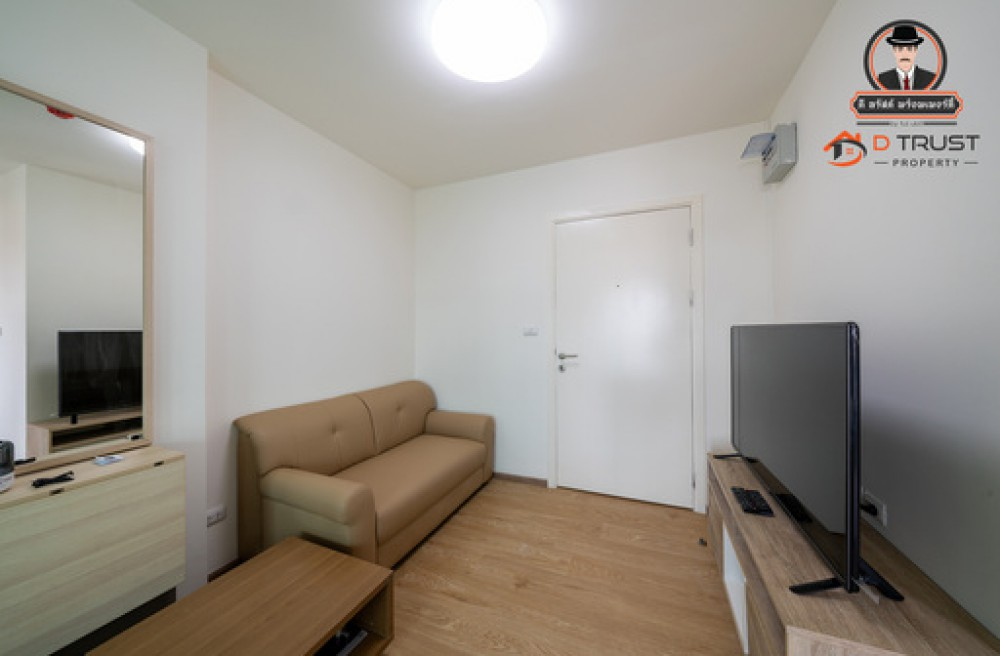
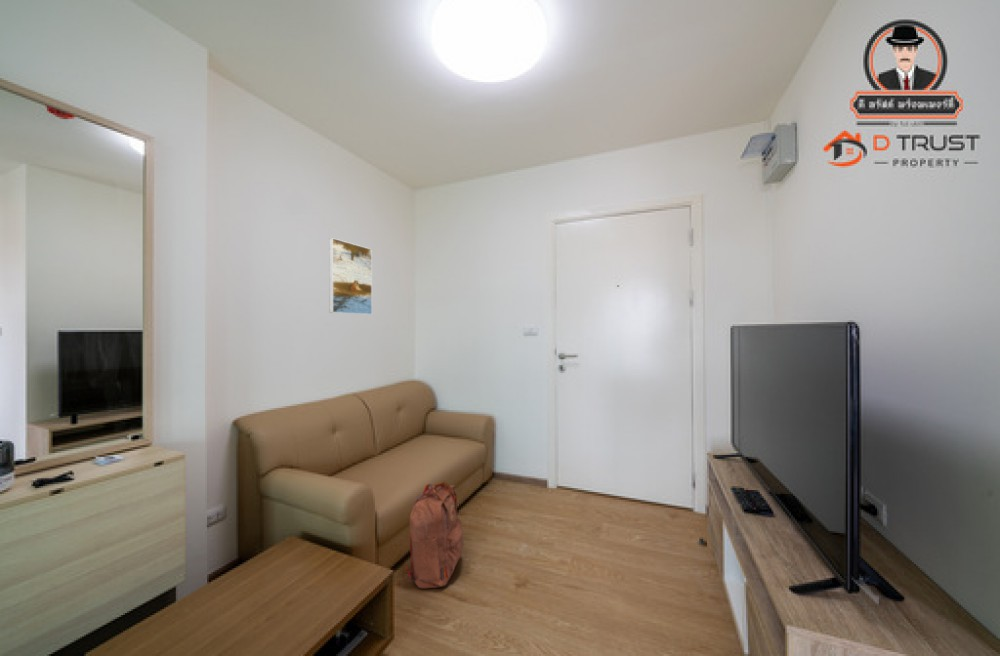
+ backpack (433, 528)
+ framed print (352, 278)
